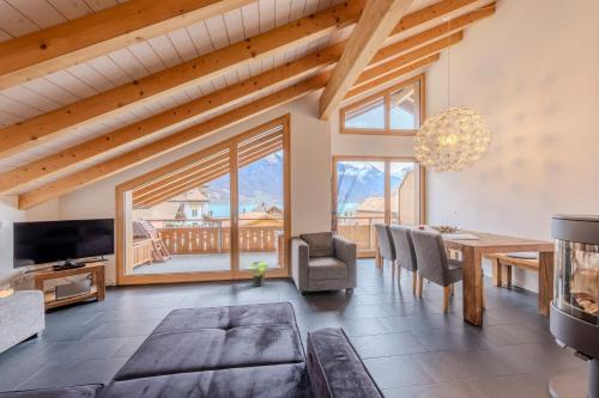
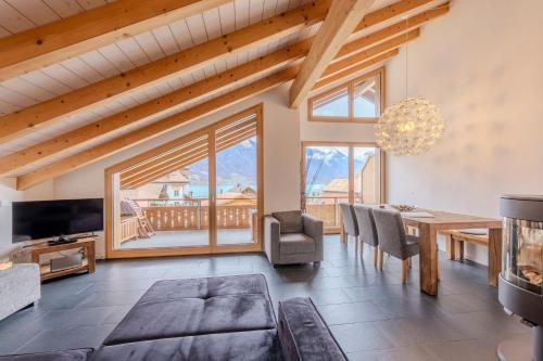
- potted plant (258, 271)
